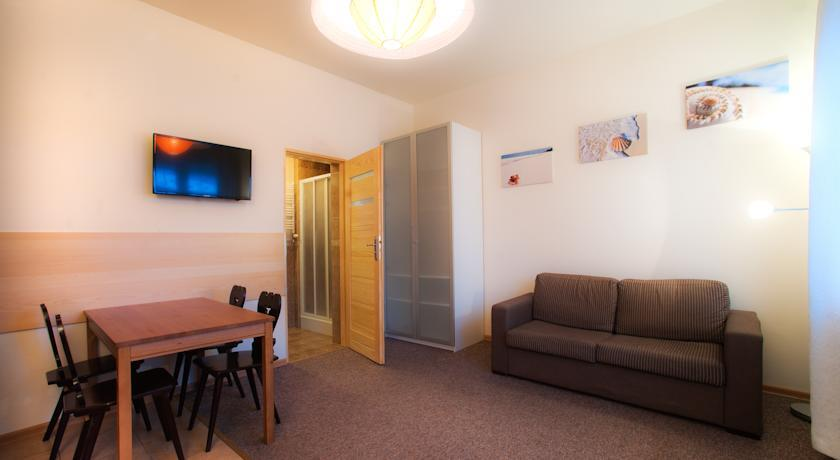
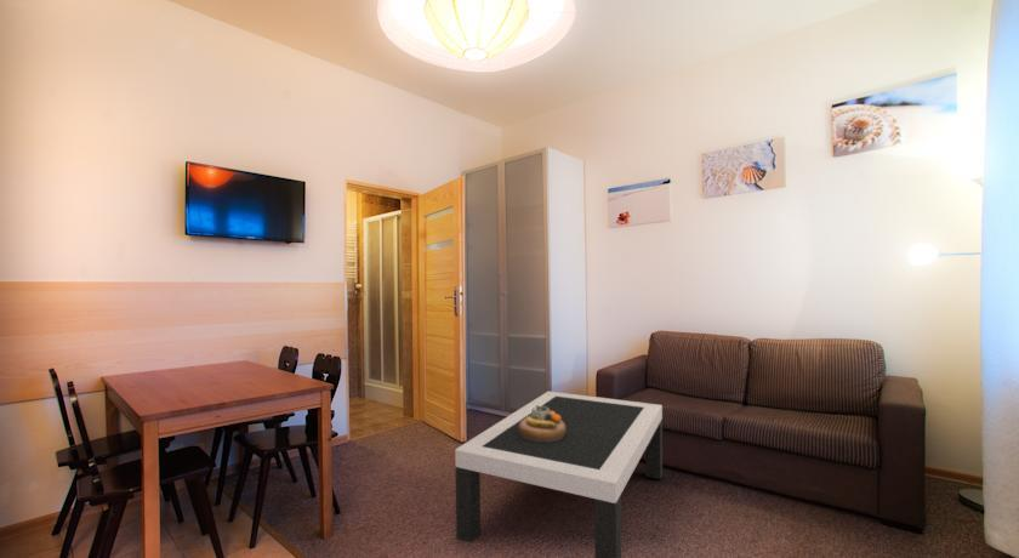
+ coffee table (573, 463)
+ decorative bowl (541, 419)
